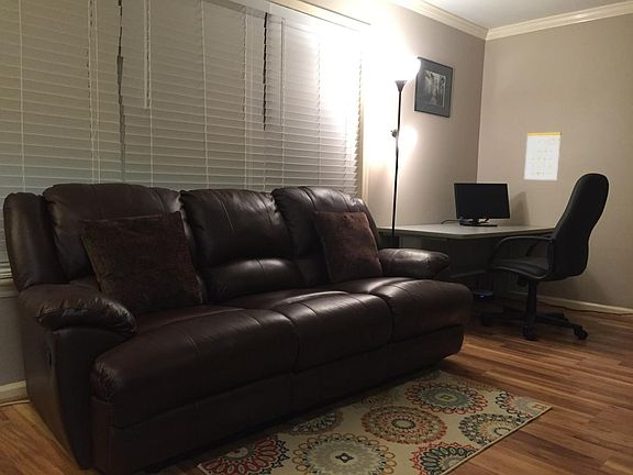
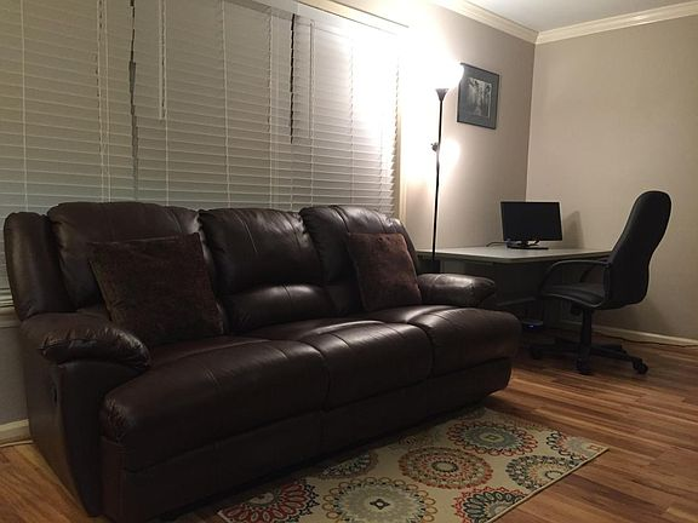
- calendar (542, 151)
